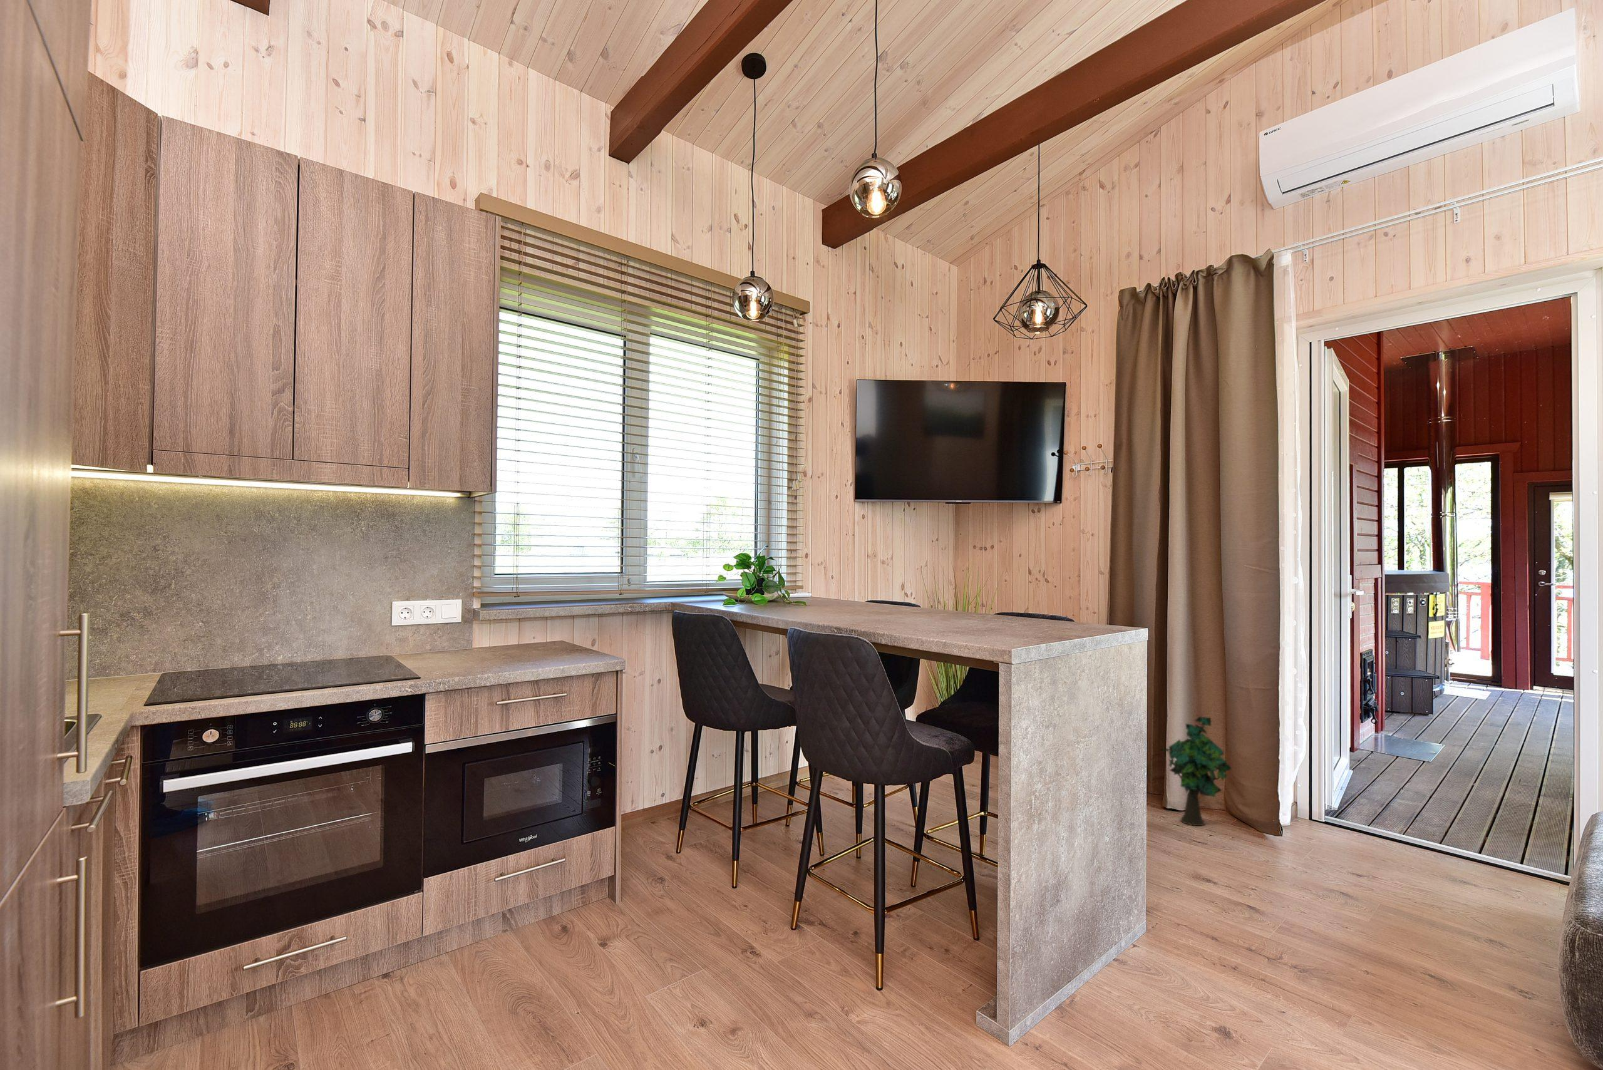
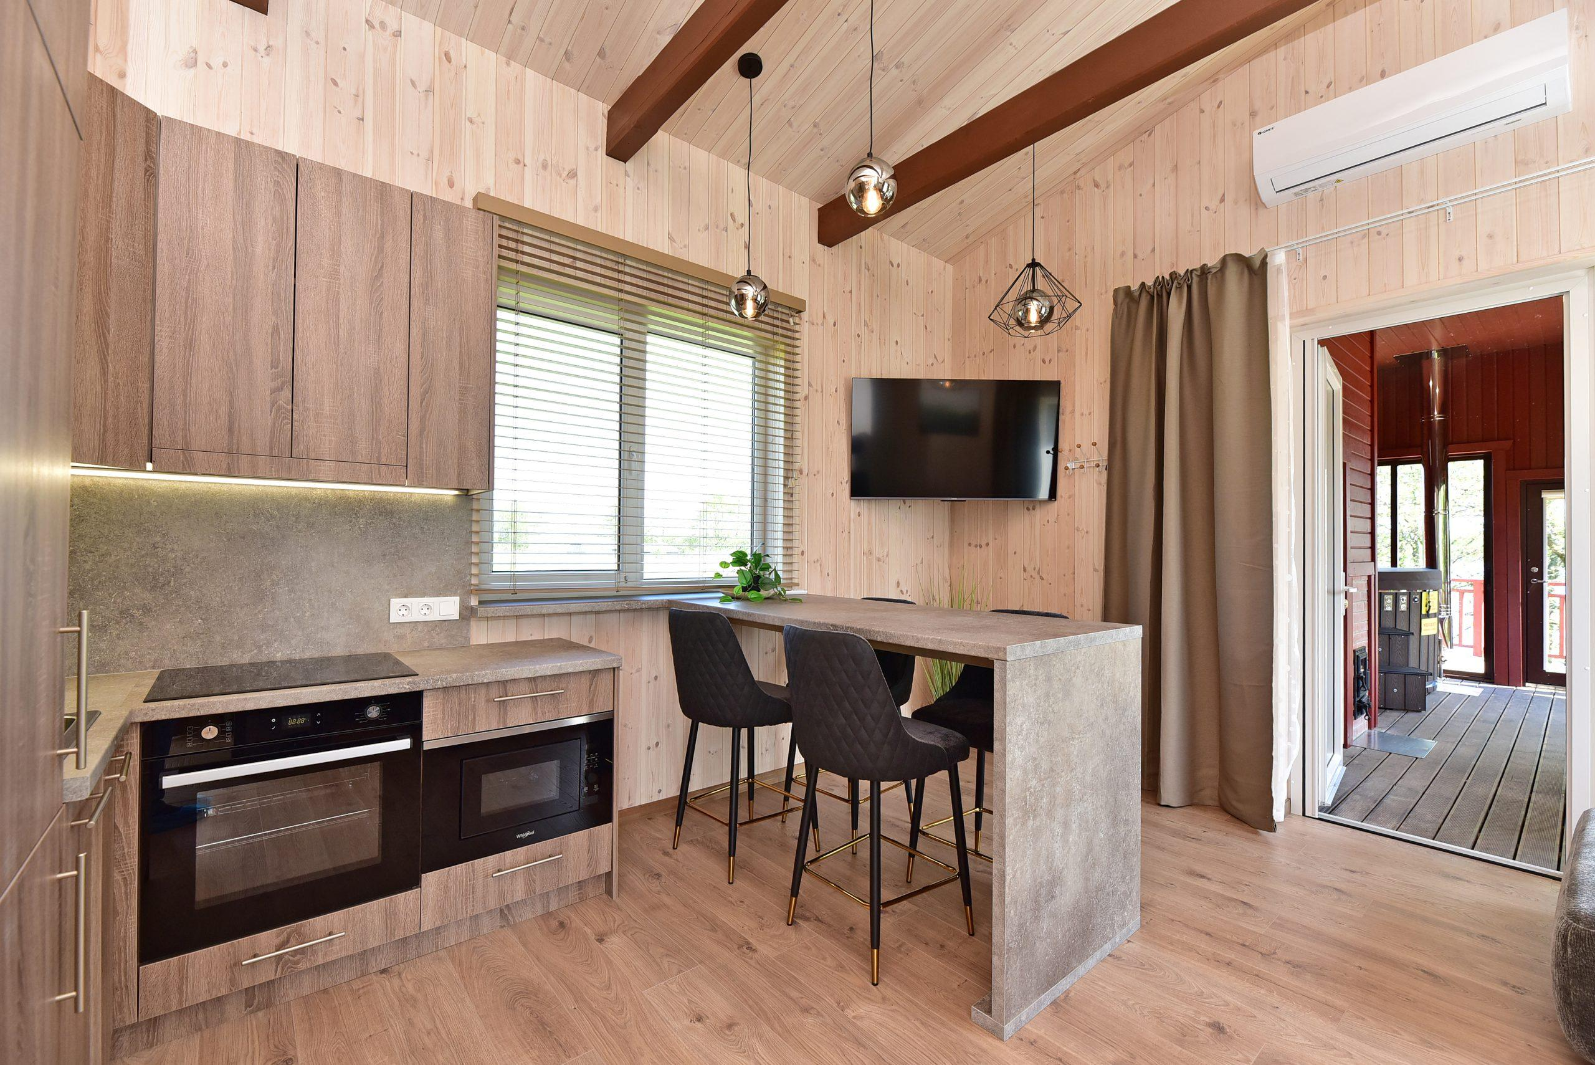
- decorative plant (1193, 768)
